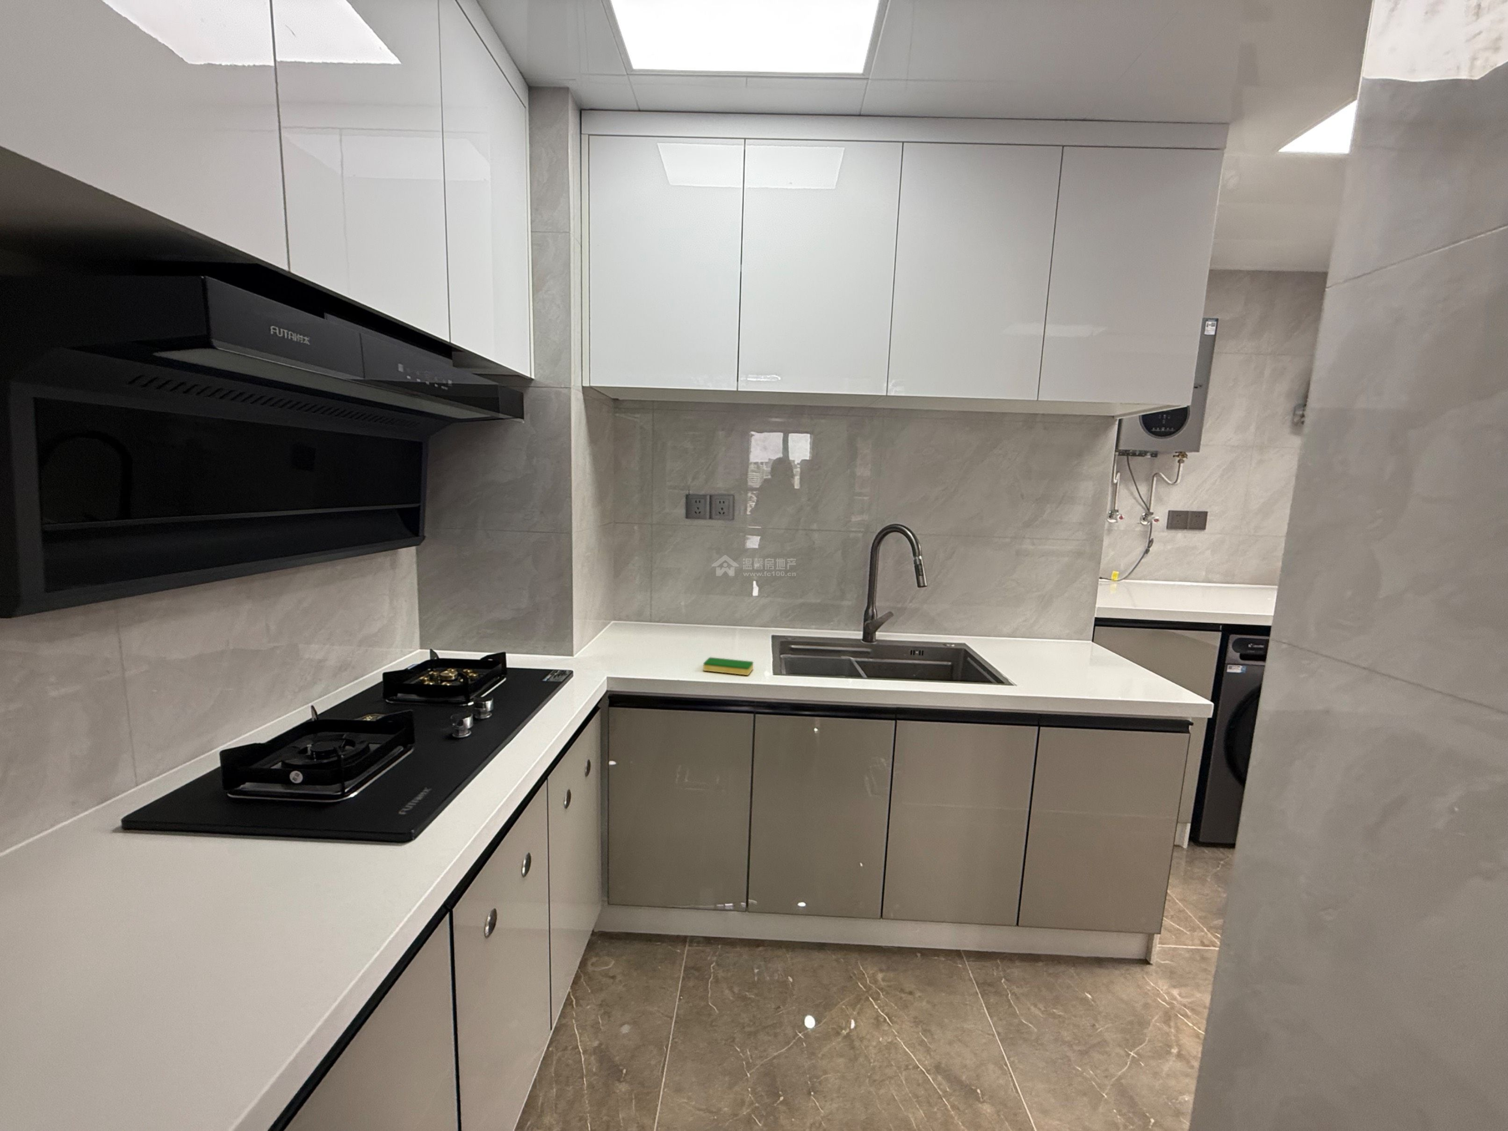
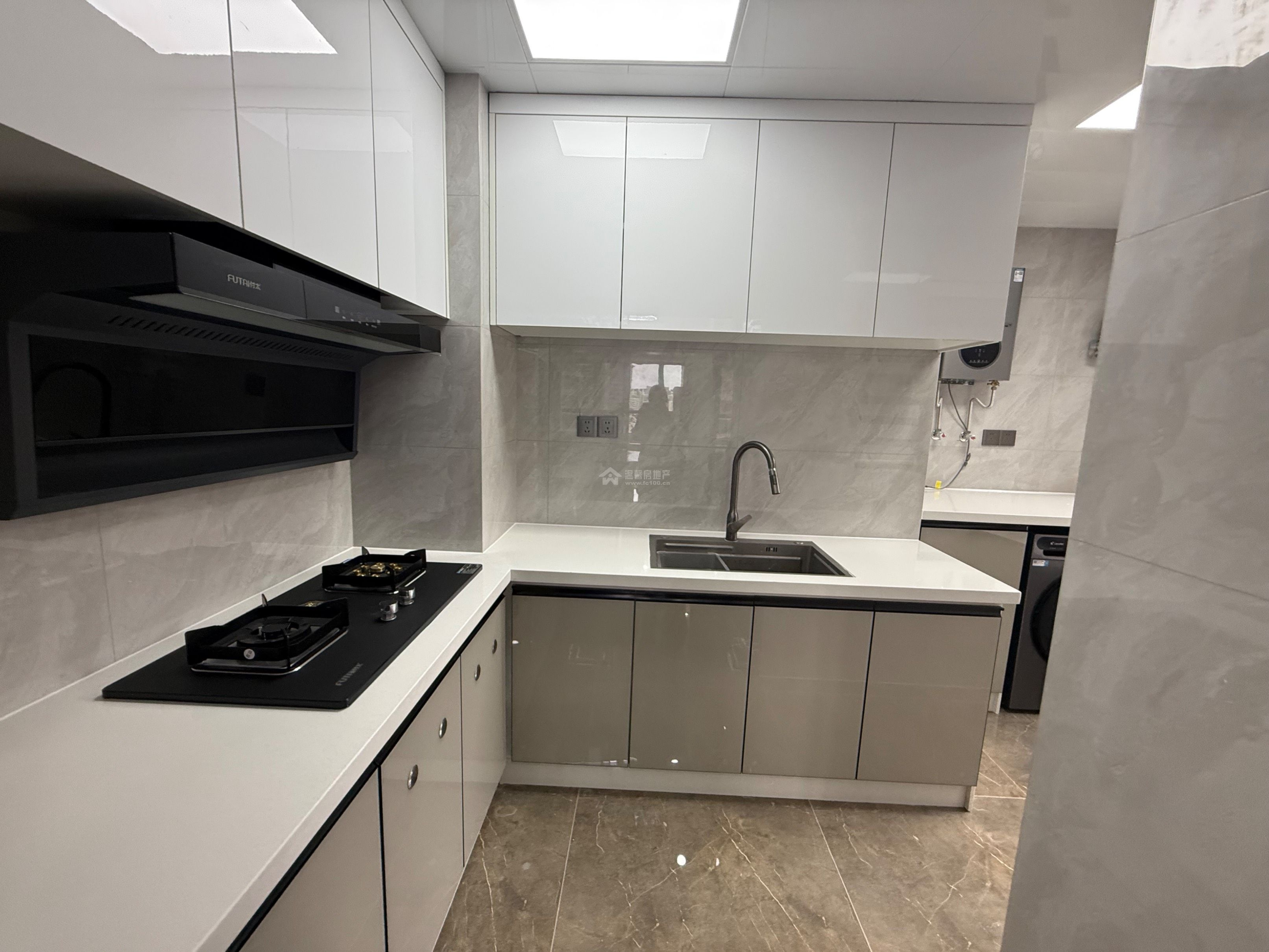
- dish sponge (728, 665)
